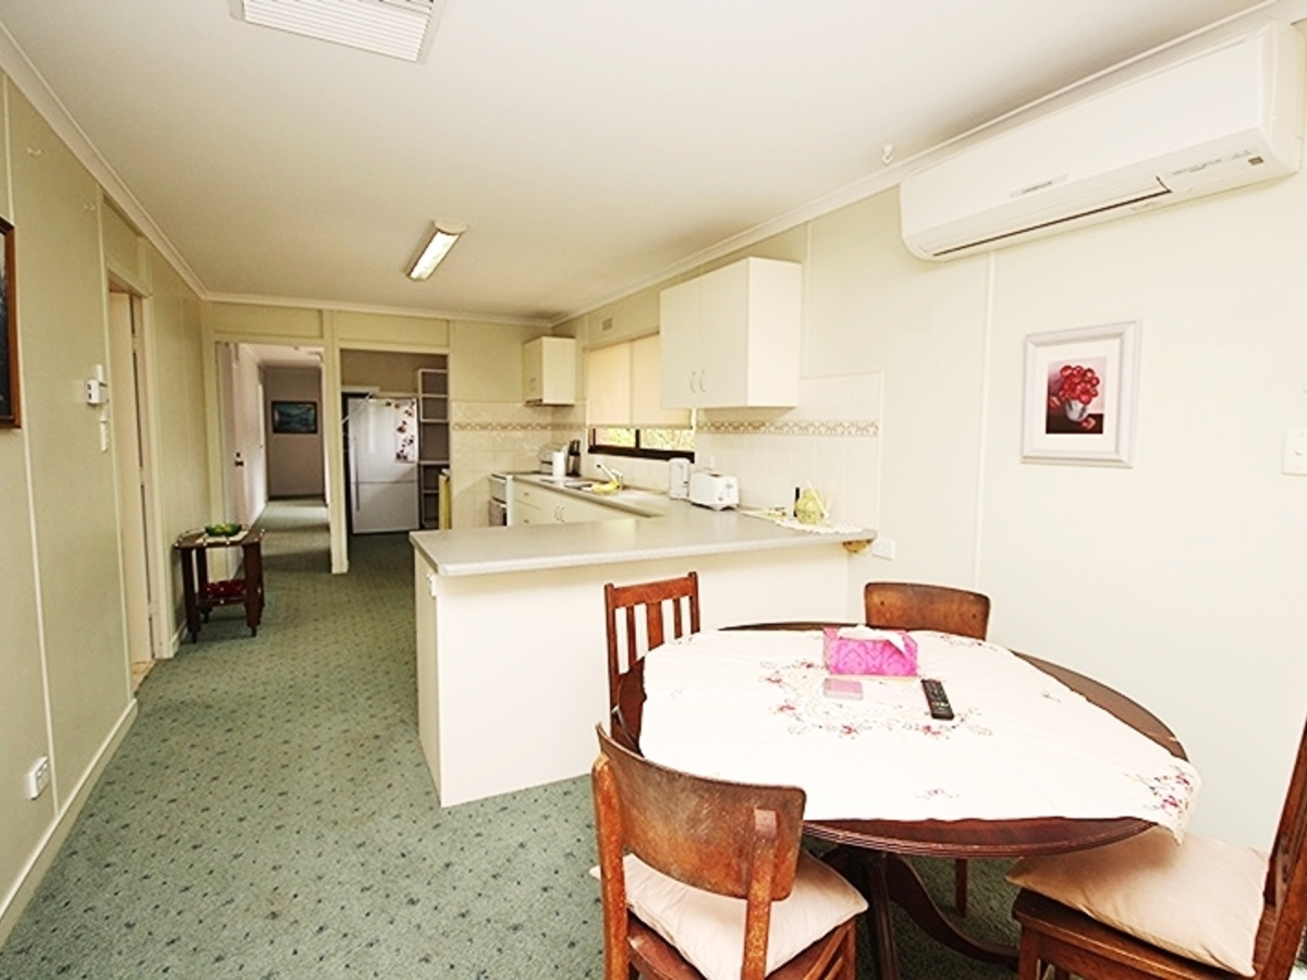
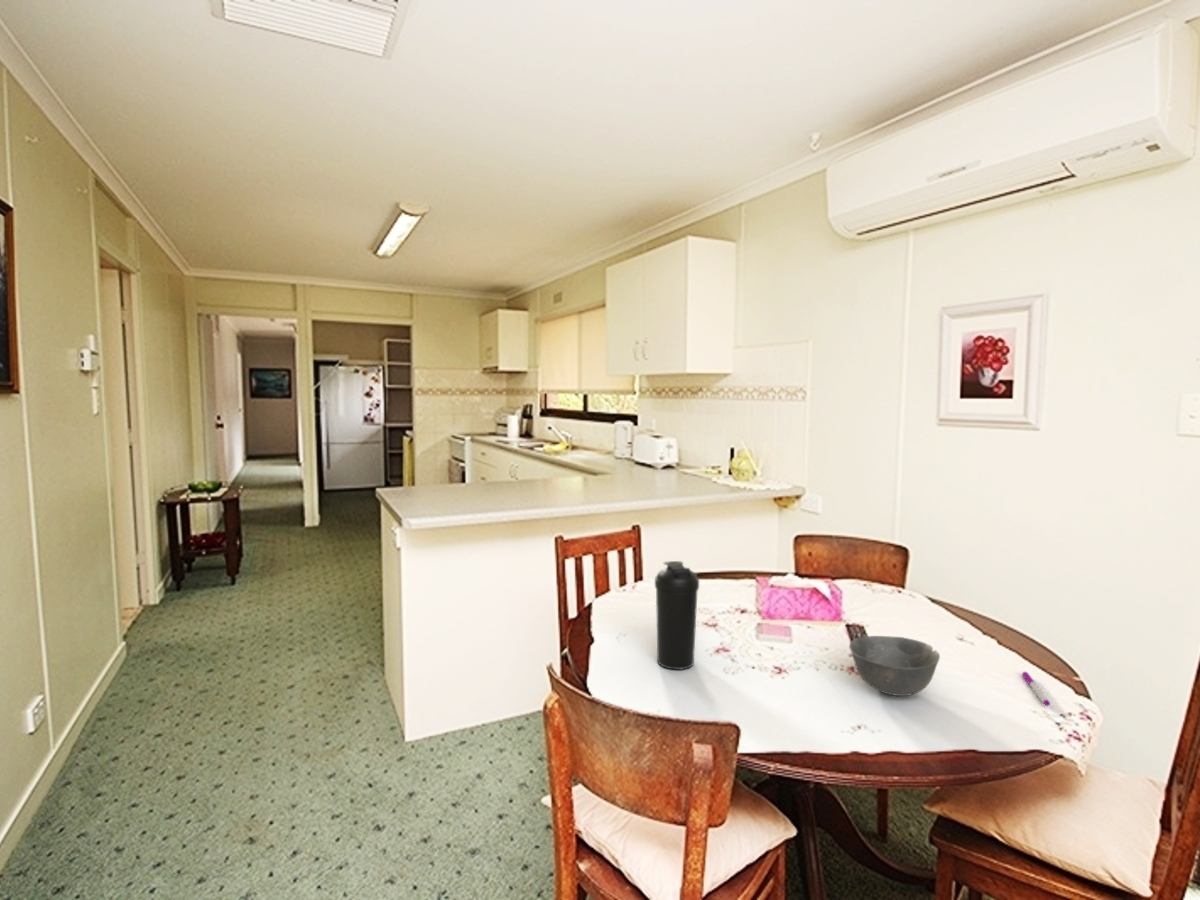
+ bowl (892, 668)
+ water bottle (676, 613)
+ pen (1035, 688)
